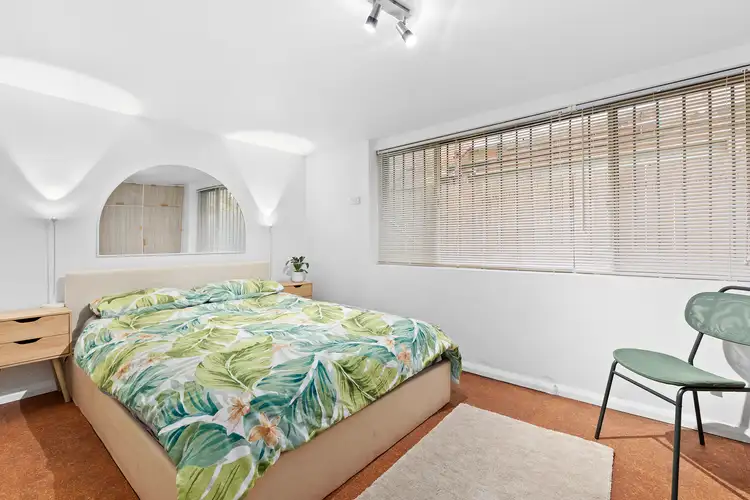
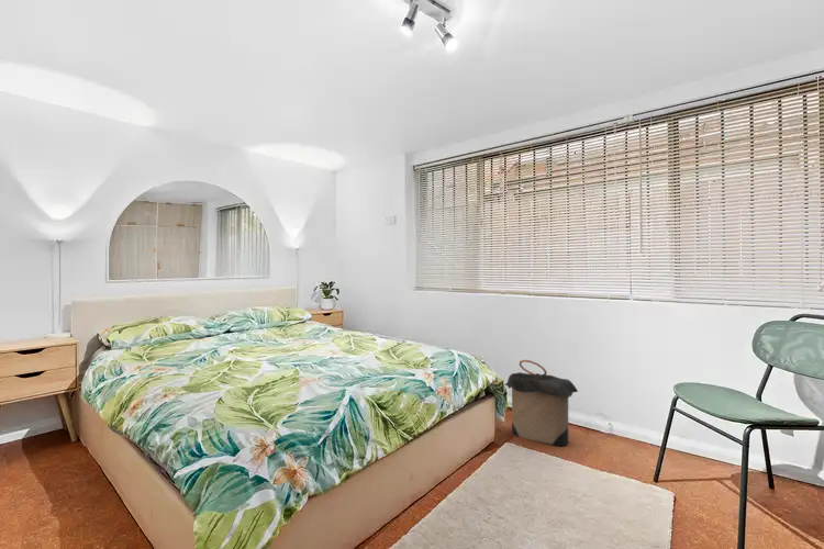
+ laundry hamper (541, 397)
